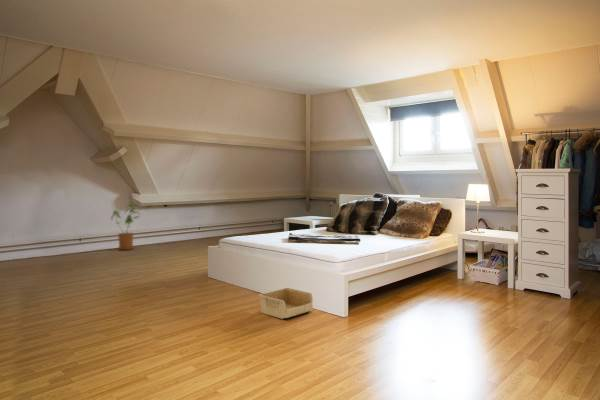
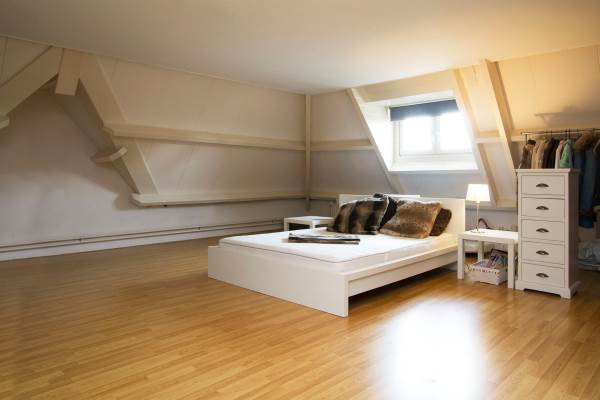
- storage bin (286, 302)
- house plant (128, 226)
